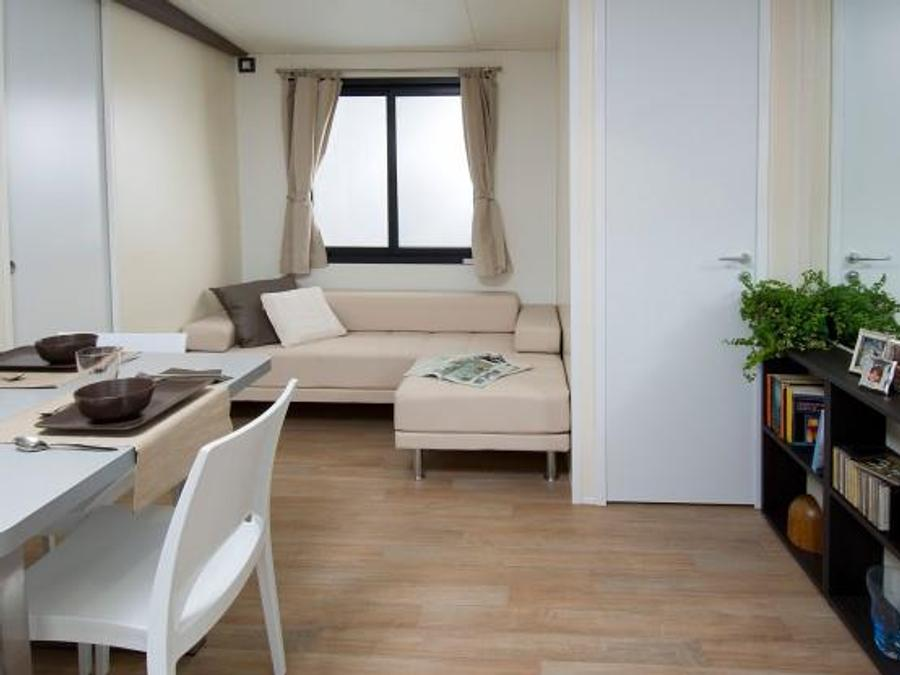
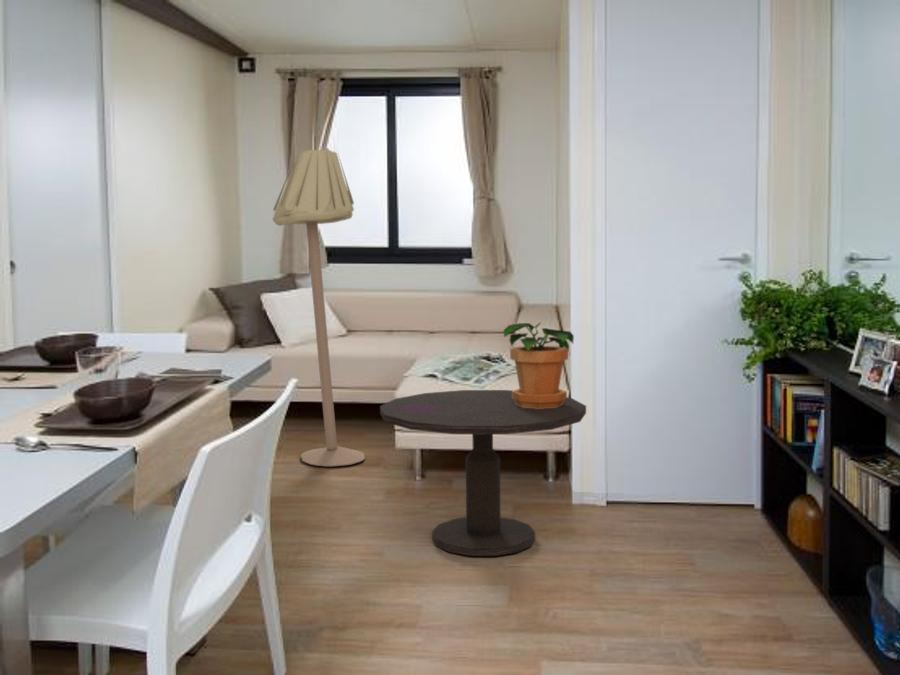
+ potted plant (547, 363)
+ side table (482, 472)
+ floor lamp (319, 308)
